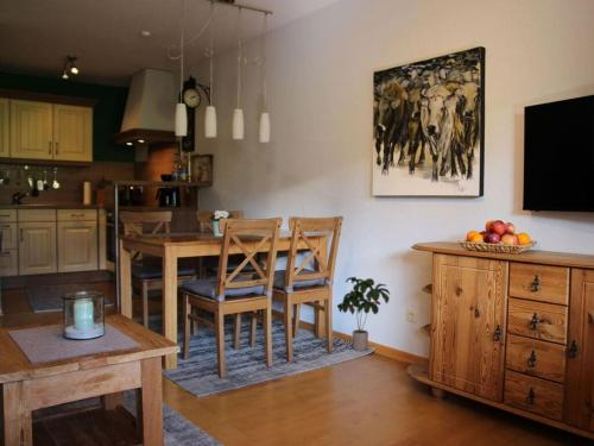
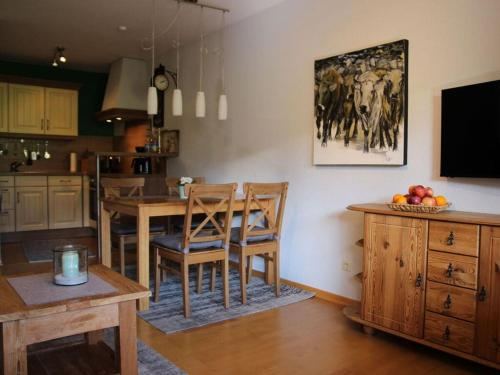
- potted plant (361, 312)
